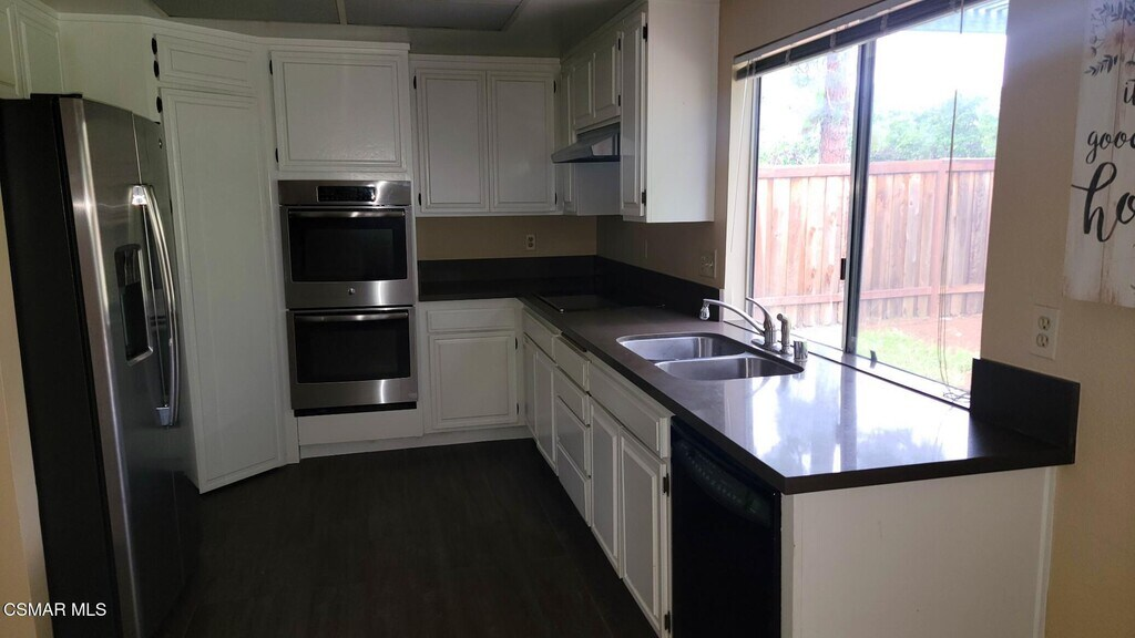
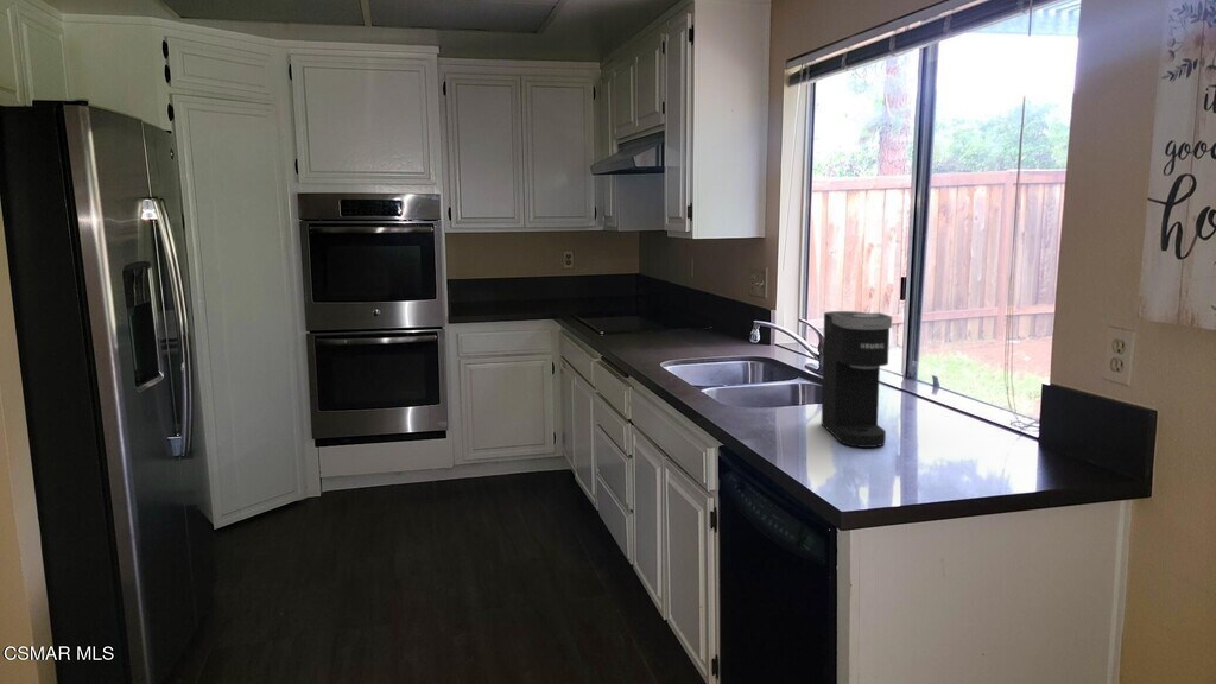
+ coffee maker (854, 373)
